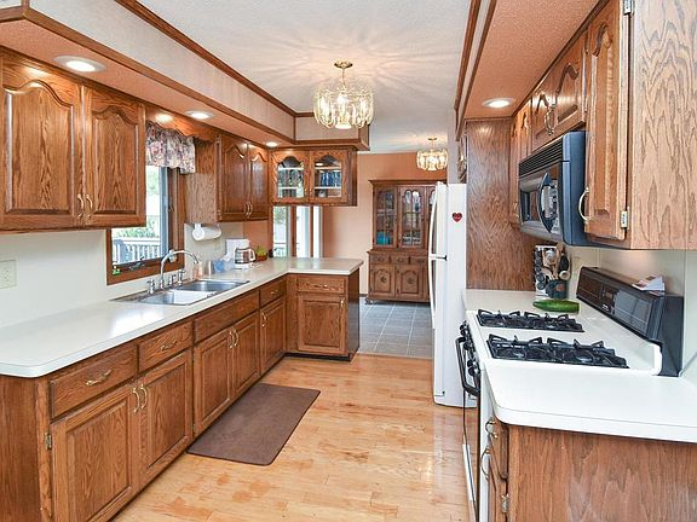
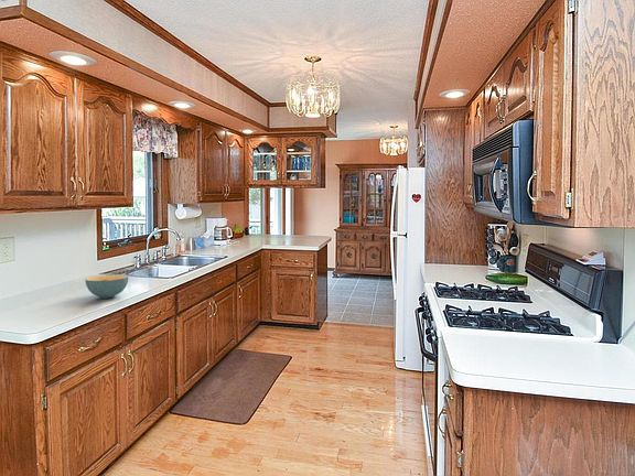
+ cereal bowl (107, 286)
